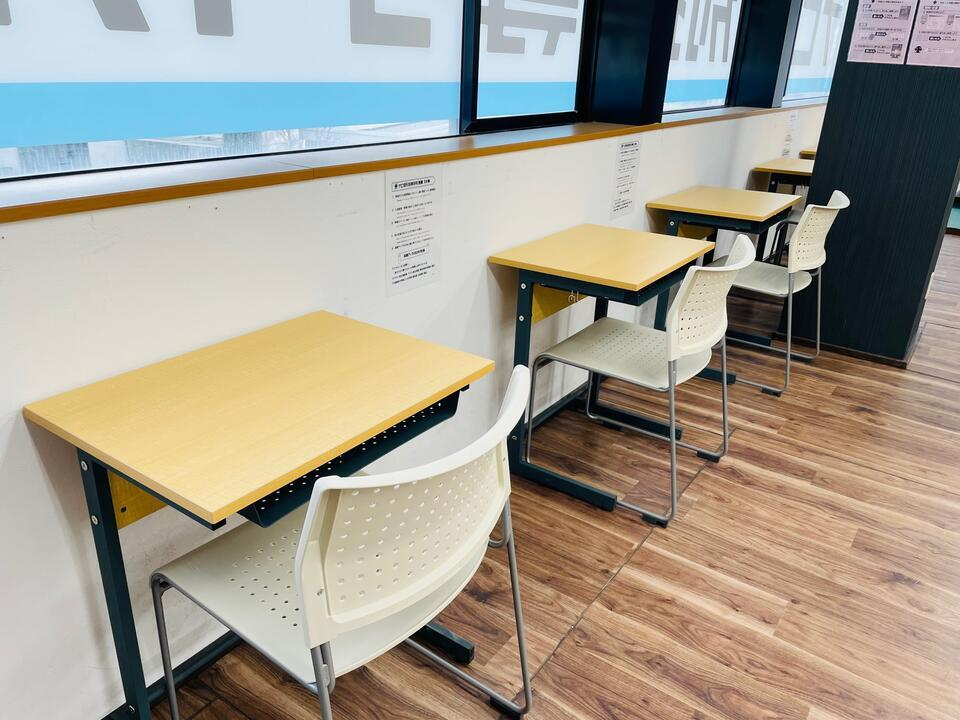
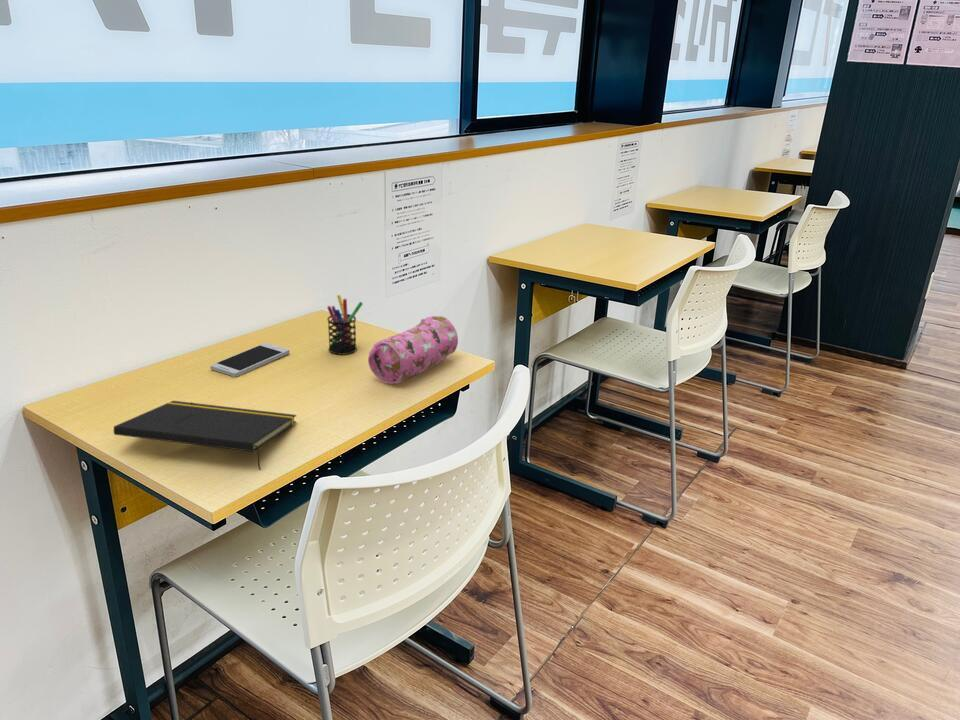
+ pencil case (414, 348)
+ pen holder (345, 322)
+ smartphone (251, 358)
+ notepad (209, 424)
